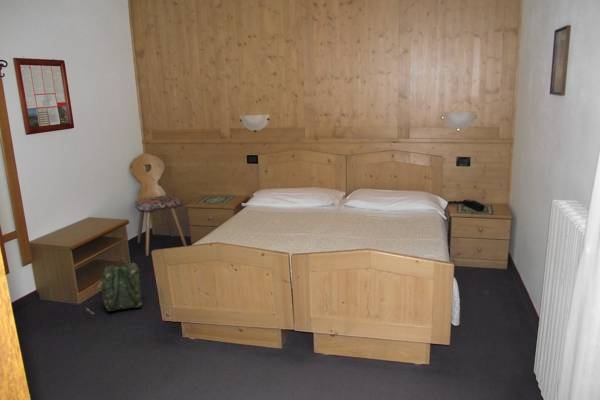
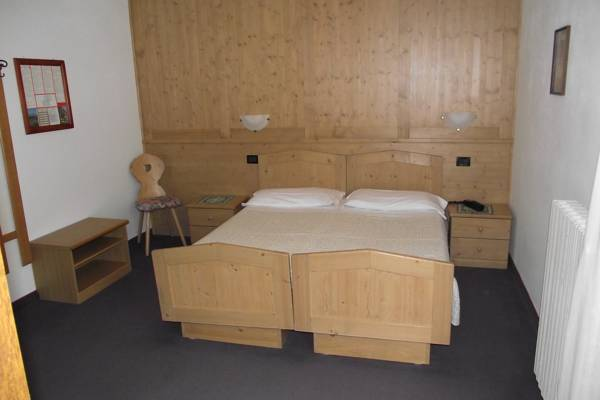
- backpack (115, 281)
